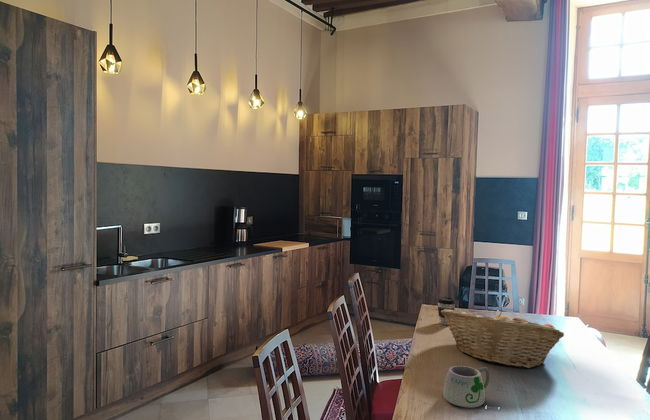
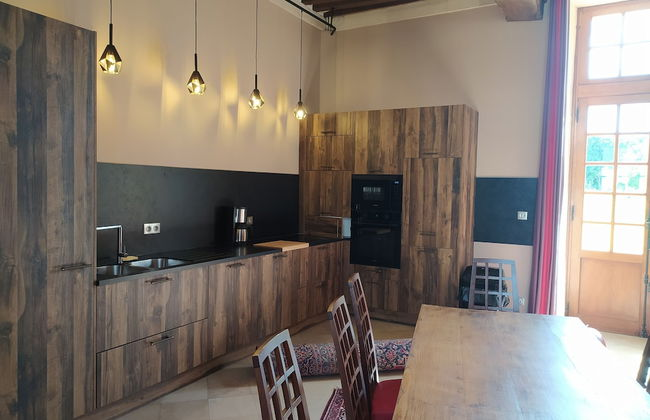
- fruit basket (498, 331)
- mug (472, 385)
- coffee cup (445, 308)
